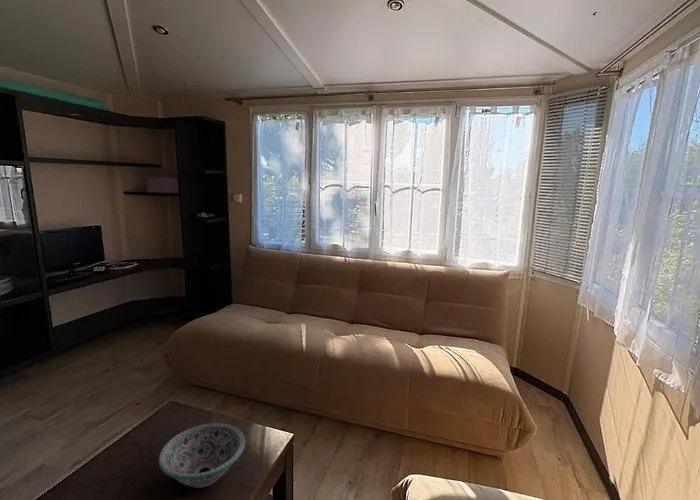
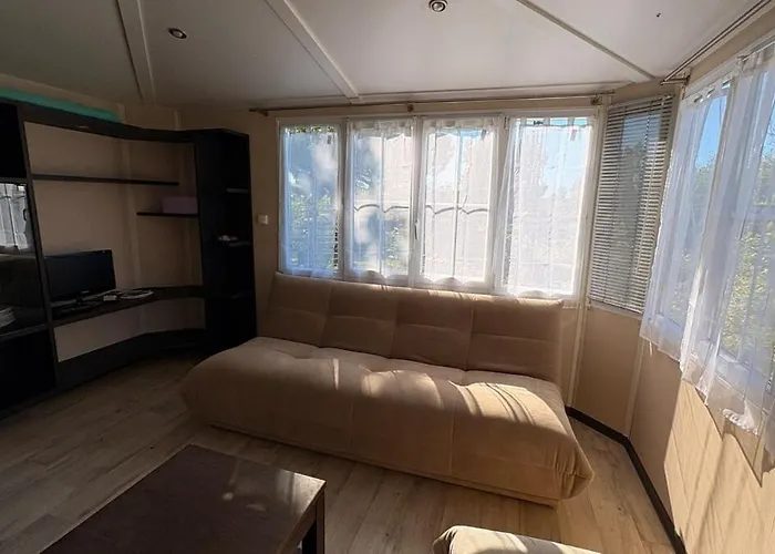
- decorative bowl (204, 461)
